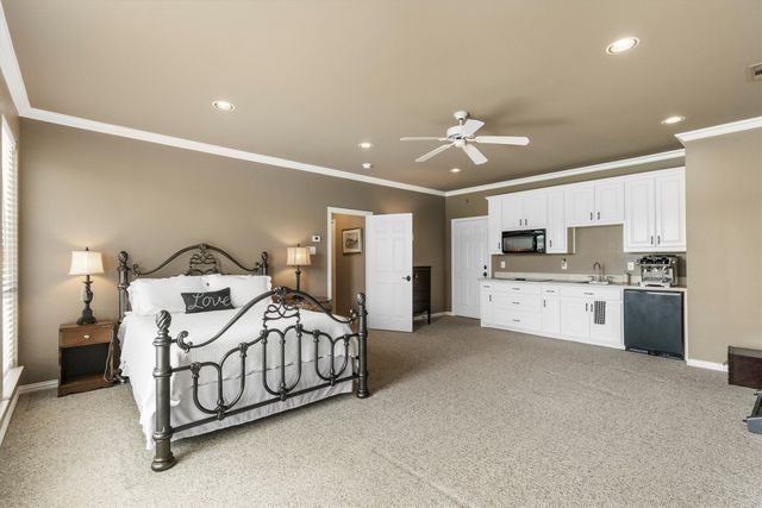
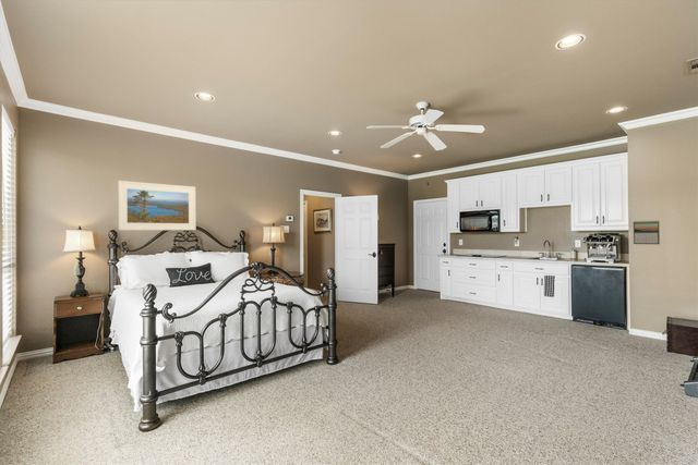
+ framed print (159, 207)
+ calendar (646, 232)
